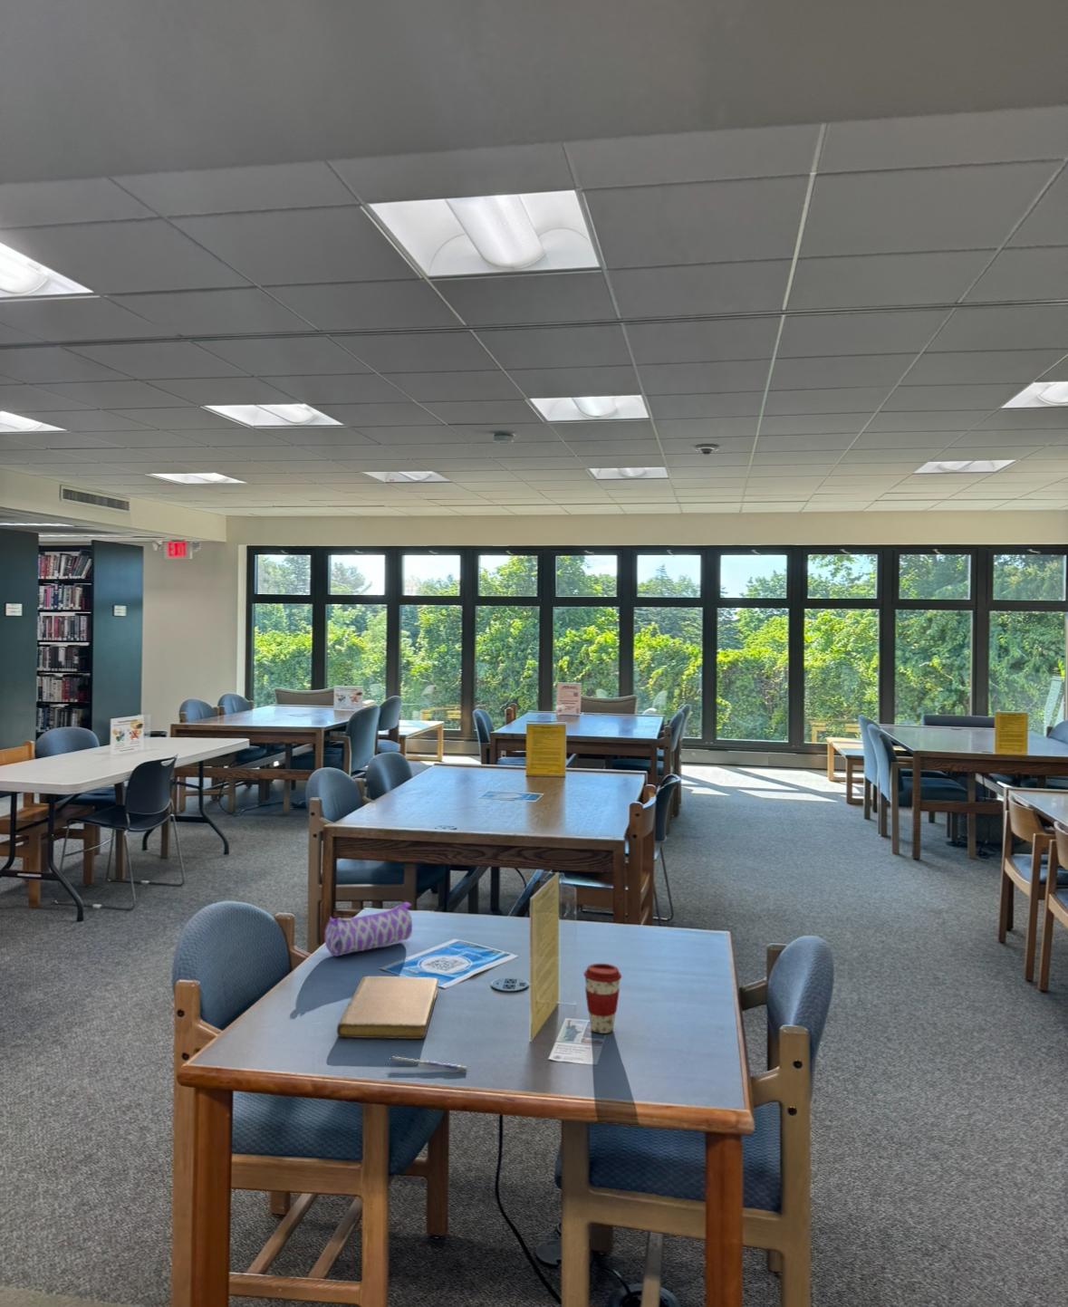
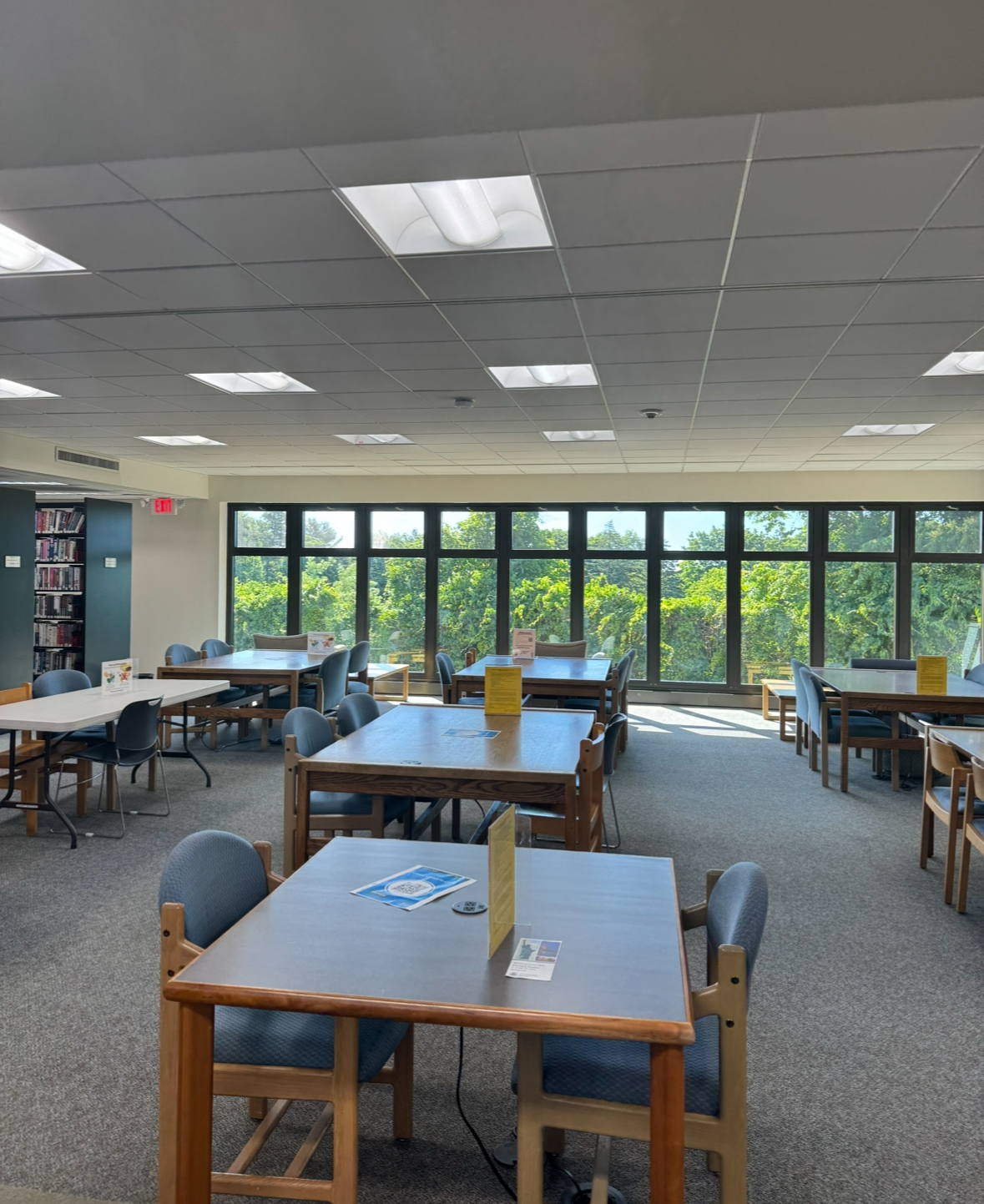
- pen (428, 1063)
- pencil case (368, 928)
- coffee cup (602, 998)
- notebook (391, 1004)
